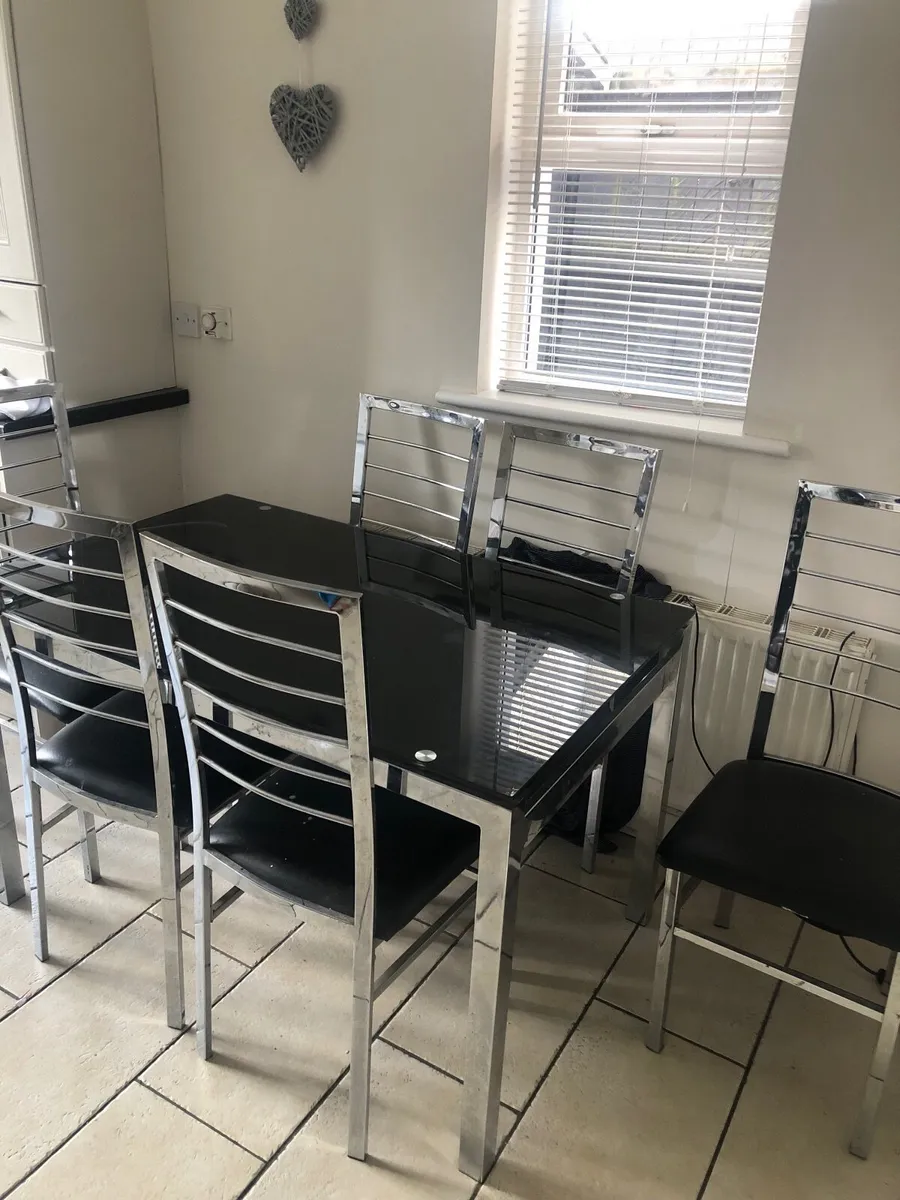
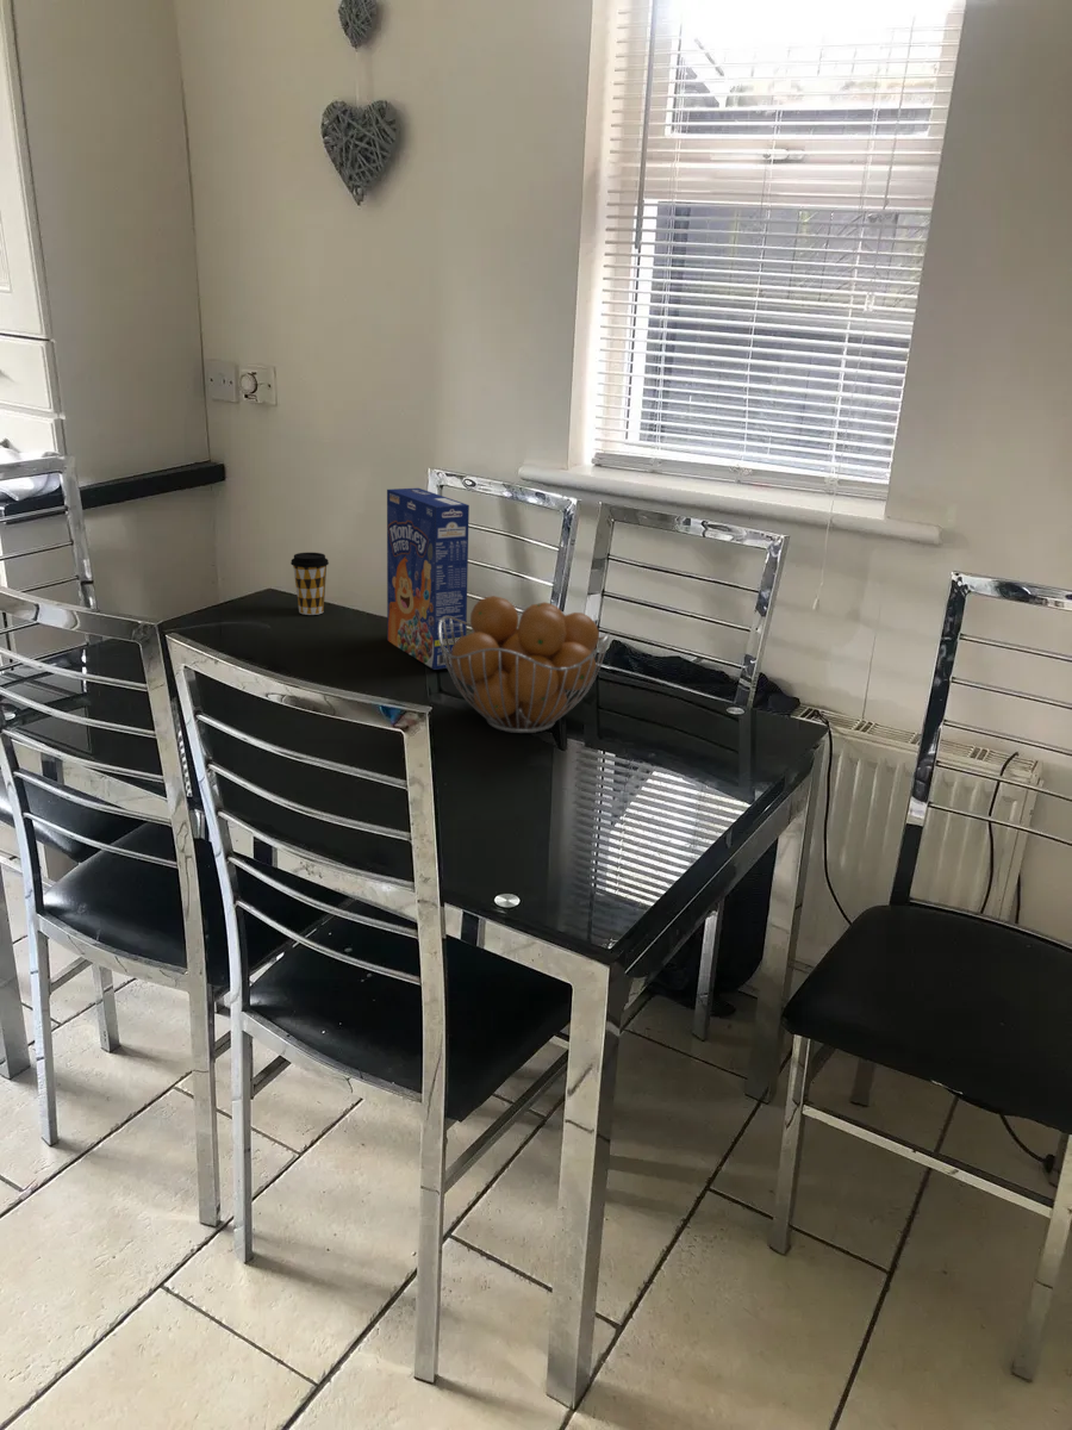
+ cereal box (425, 577)
+ fruit basket (523, 661)
+ coffee cup (310, 583)
